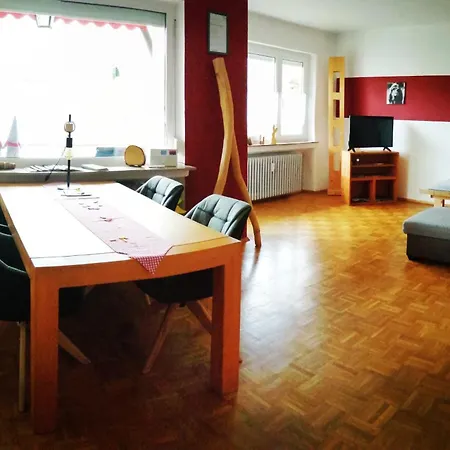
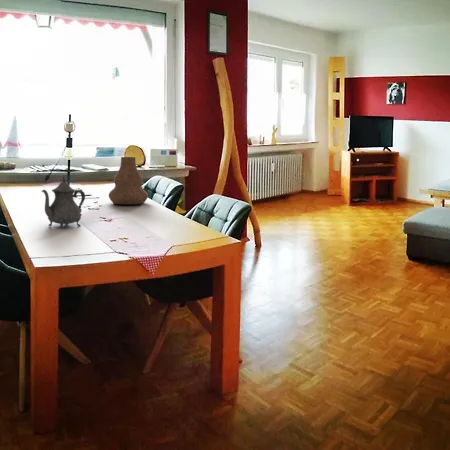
+ vase (128, 180)
+ teapot (64, 200)
